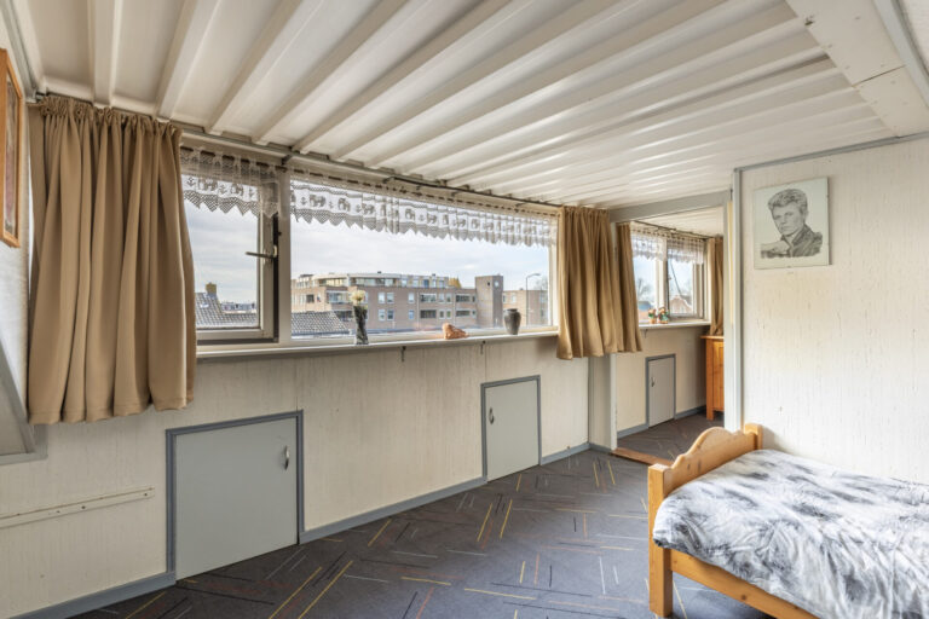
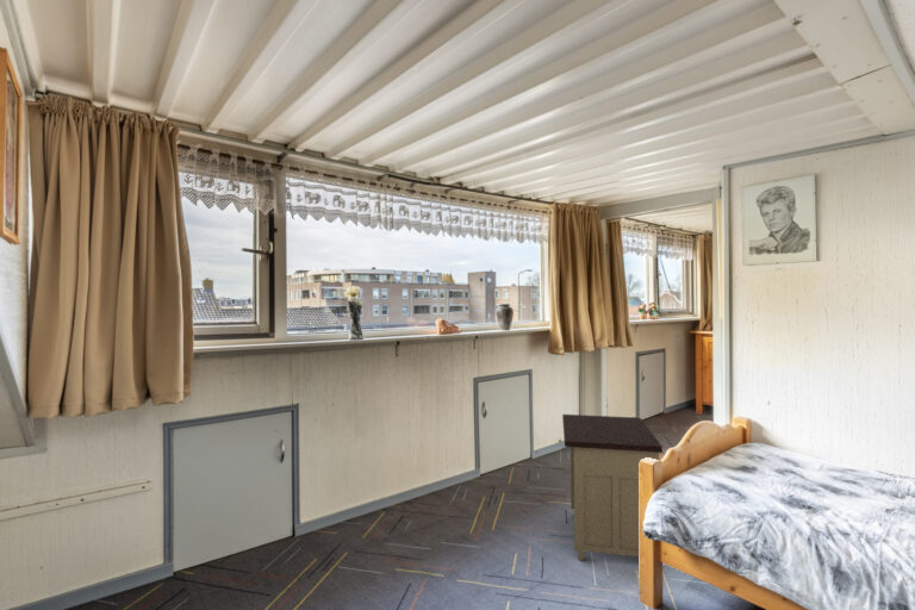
+ nightstand (606, 483)
